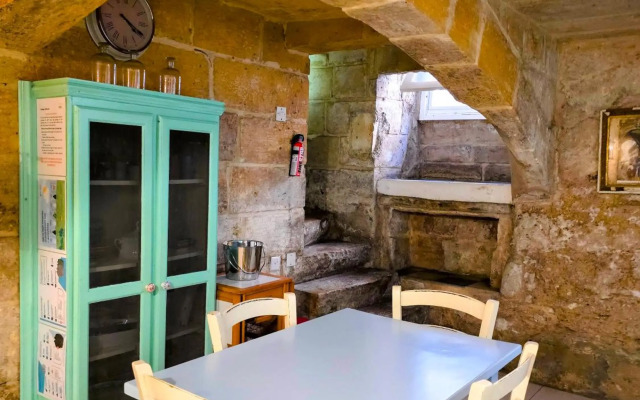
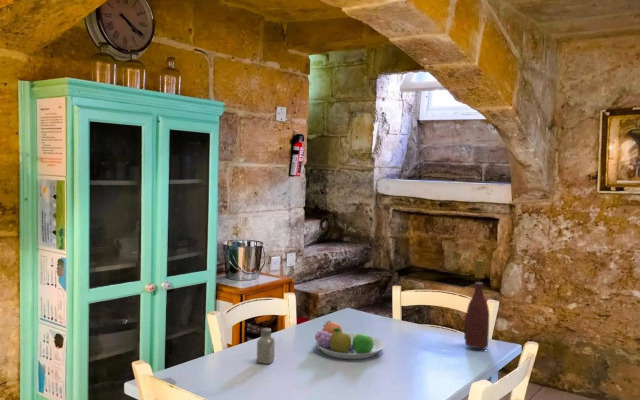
+ saltshaker (265, 345)
+ wine bottle (478, 303)
+ fruit bowl (349, 336)
